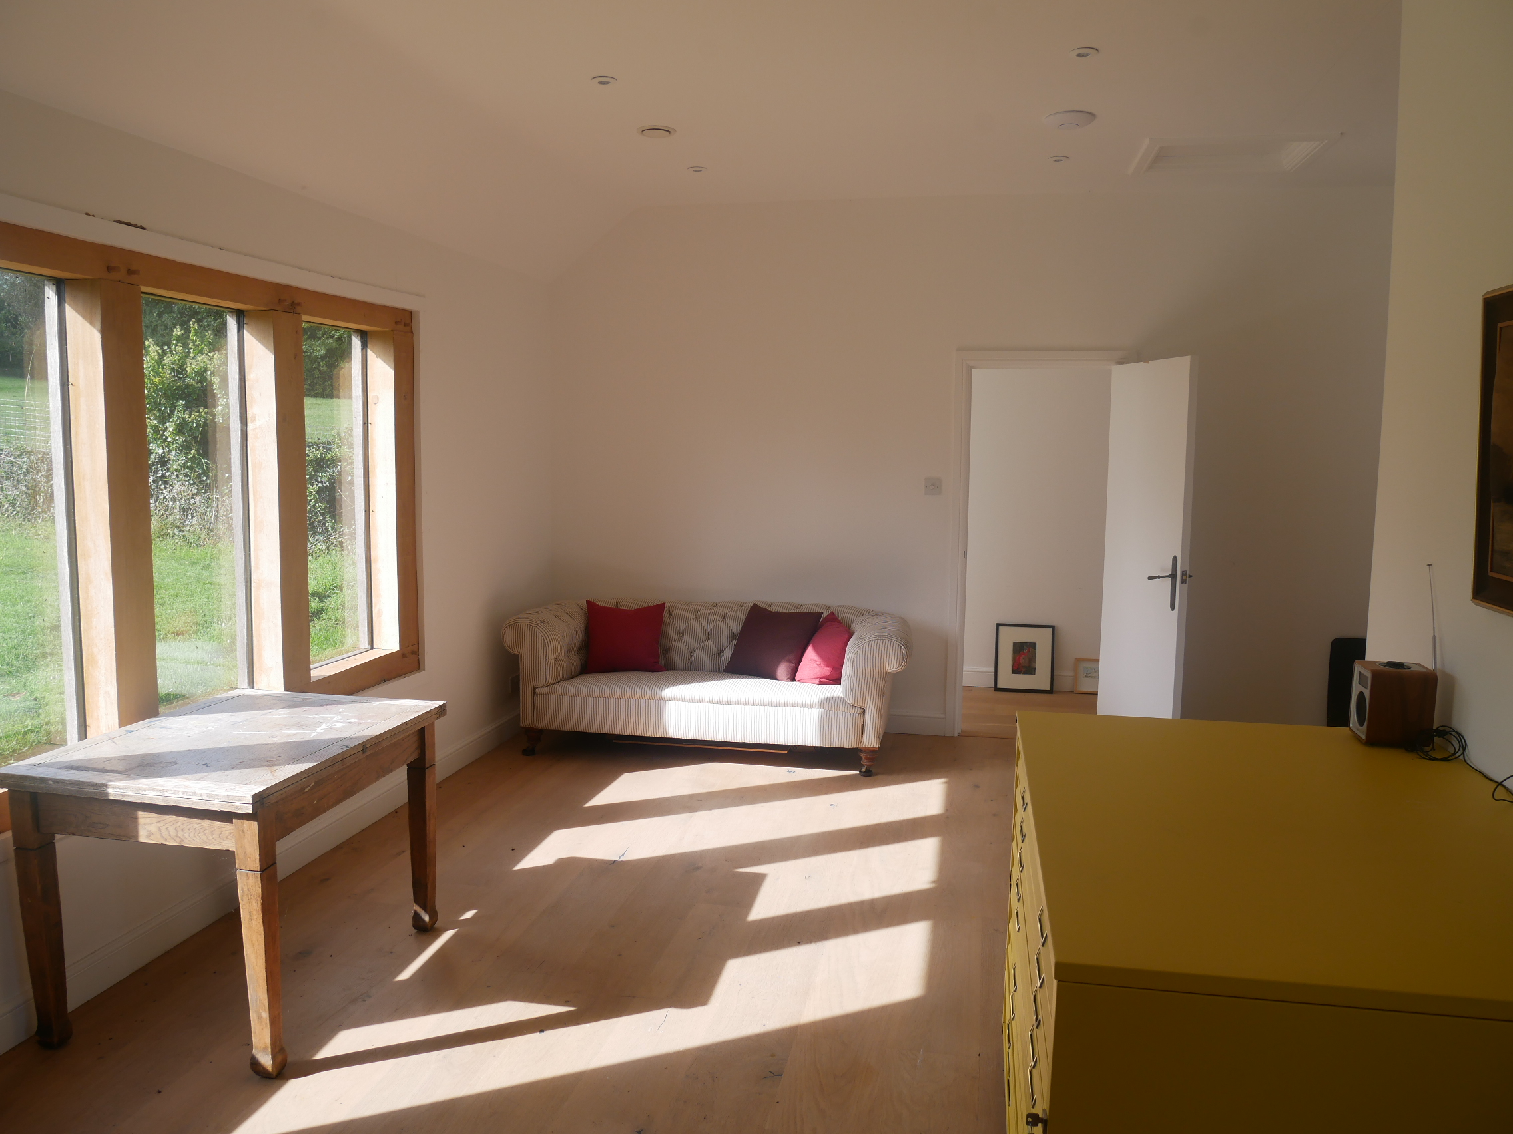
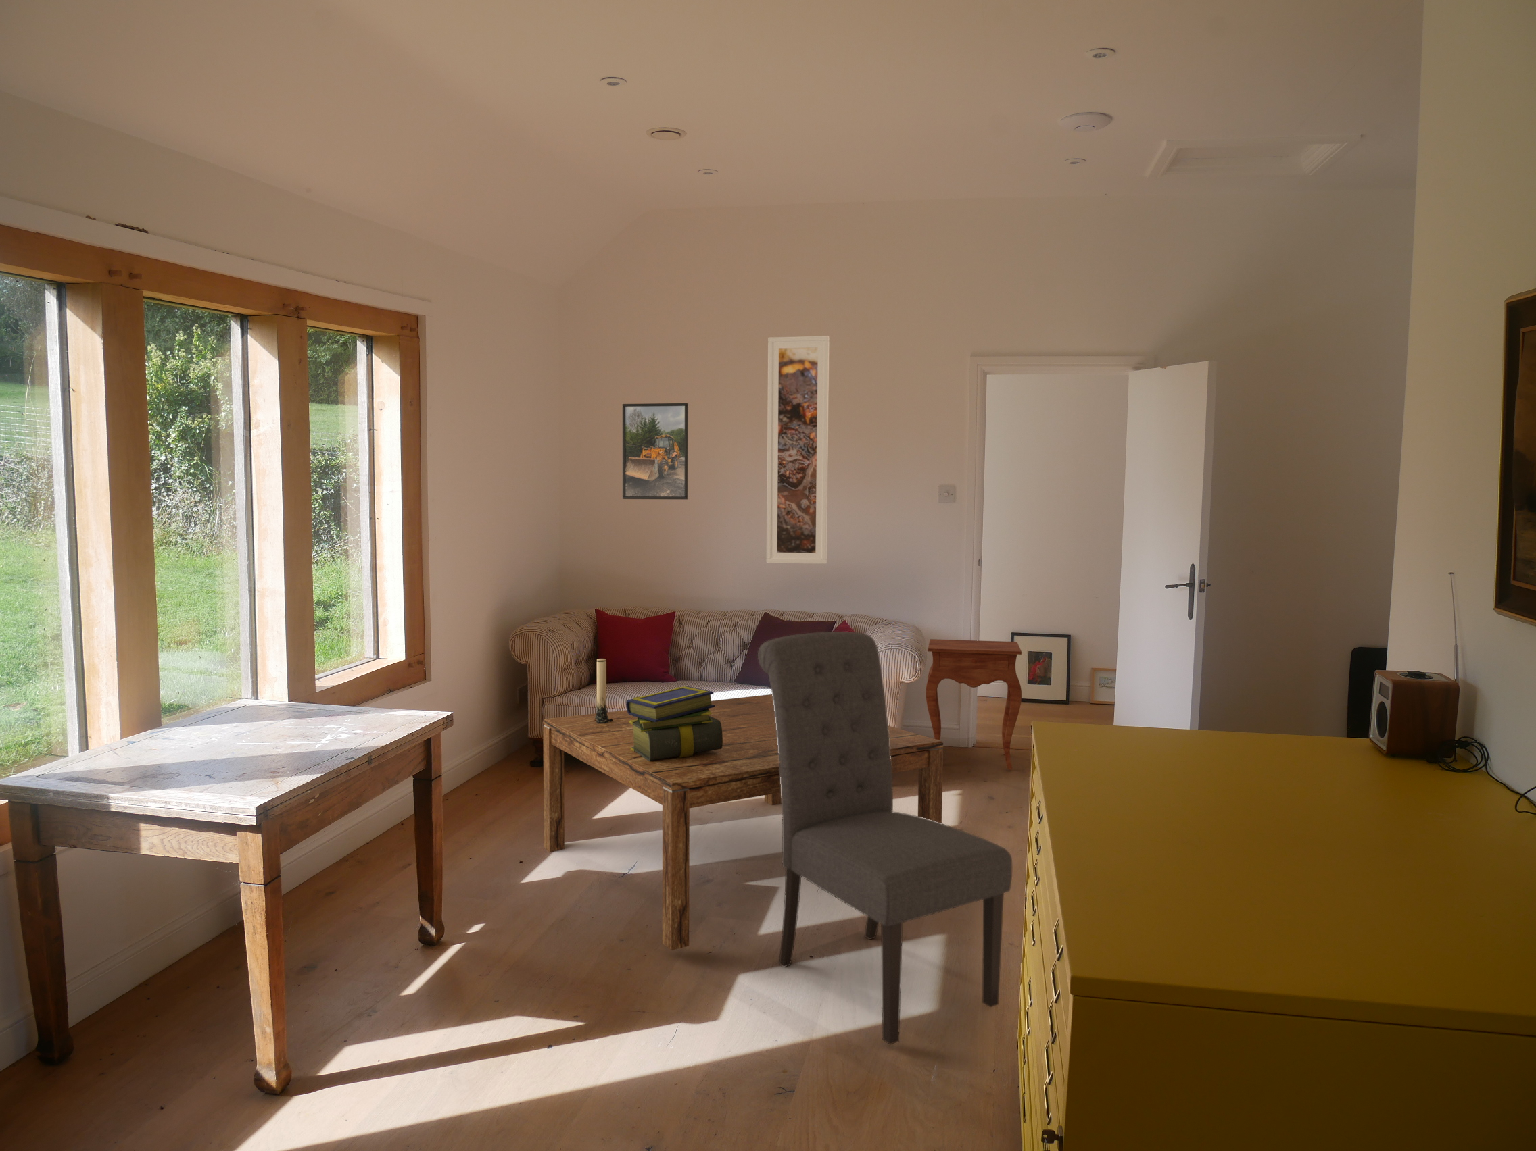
+ stack of books (674, 722)
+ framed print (654, 451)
+ coffee table (734, 797)
+ side table (972, 687)
+ candle (605, 689)
+ chair (873, 812)
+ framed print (797, 451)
